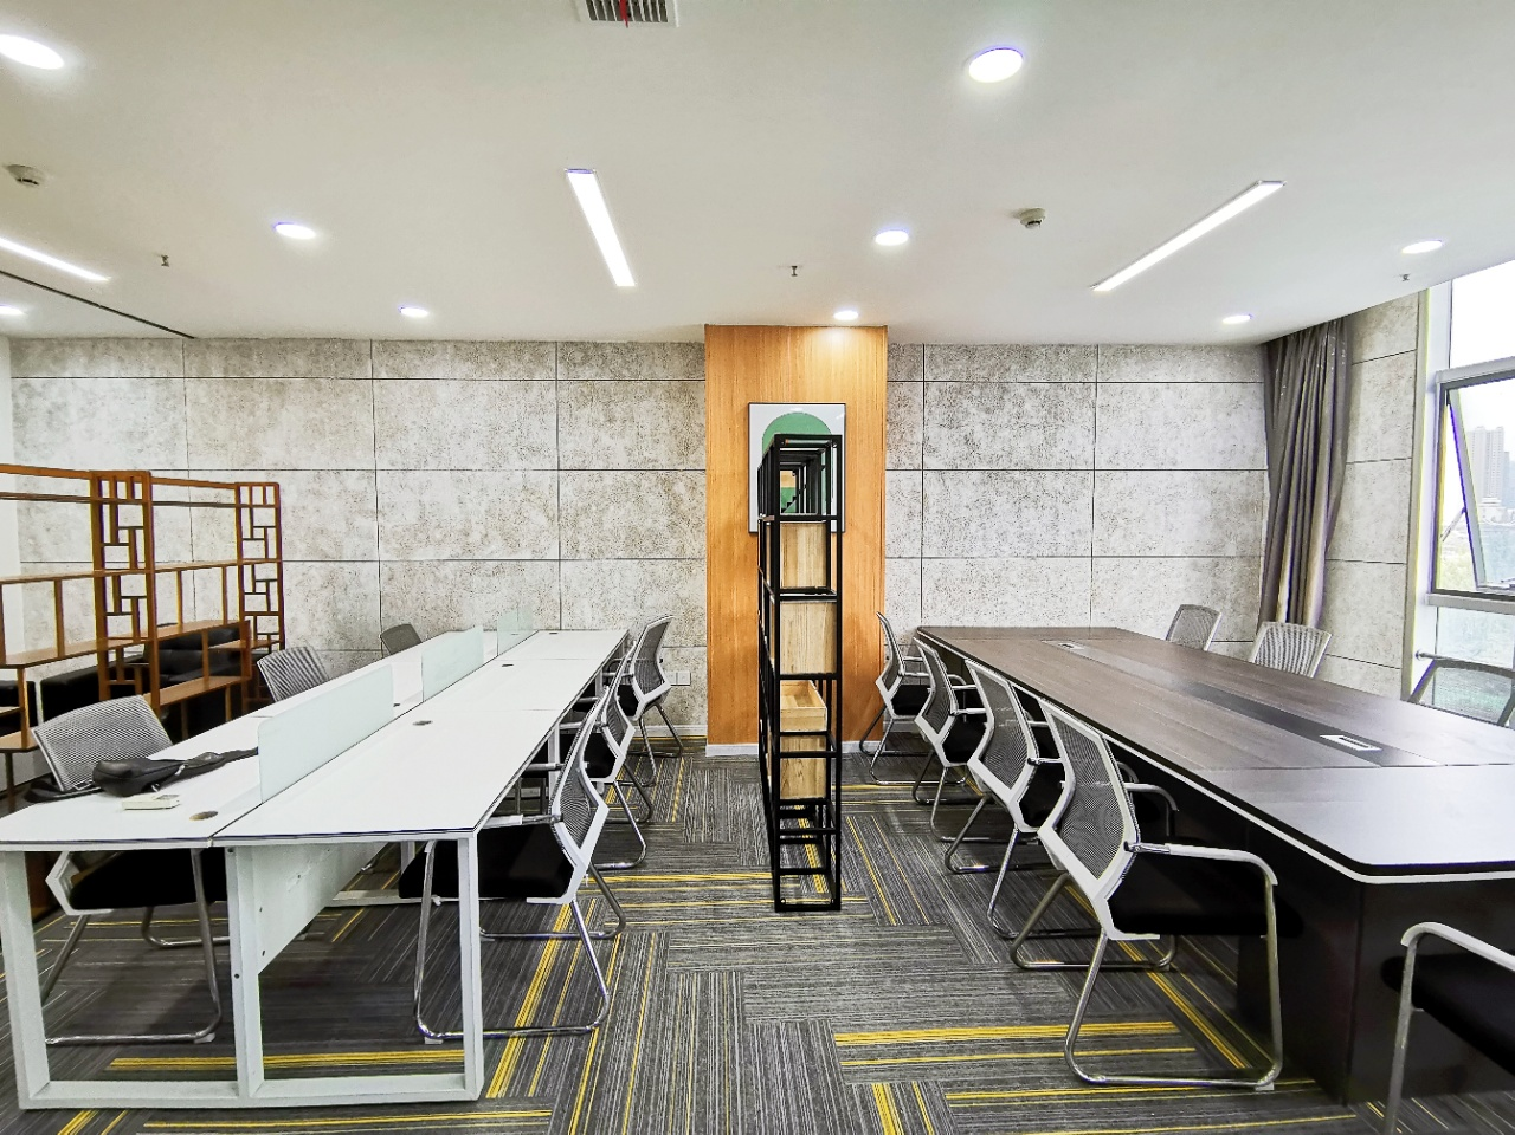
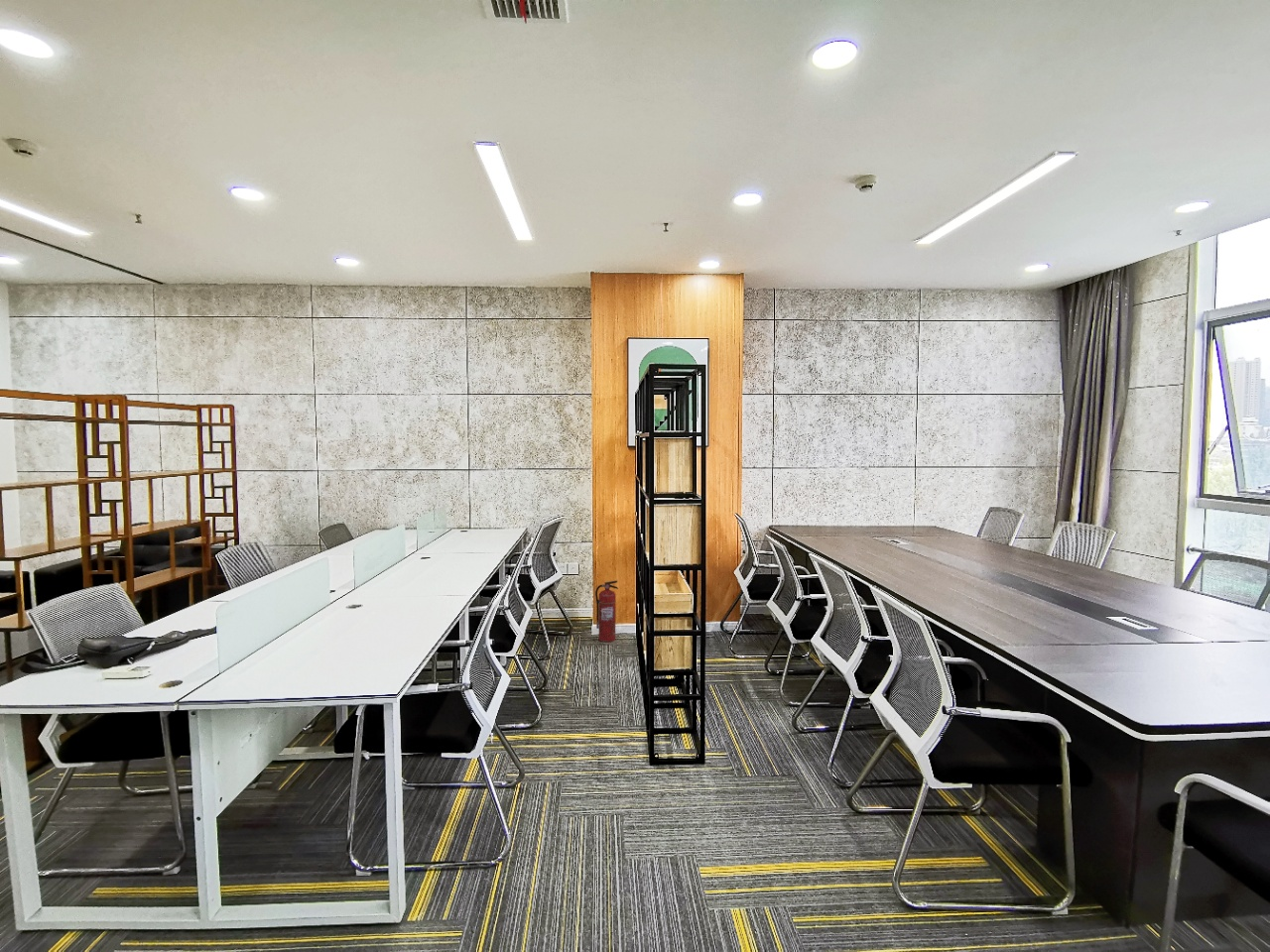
+ fire extinguisher (606, 610)
